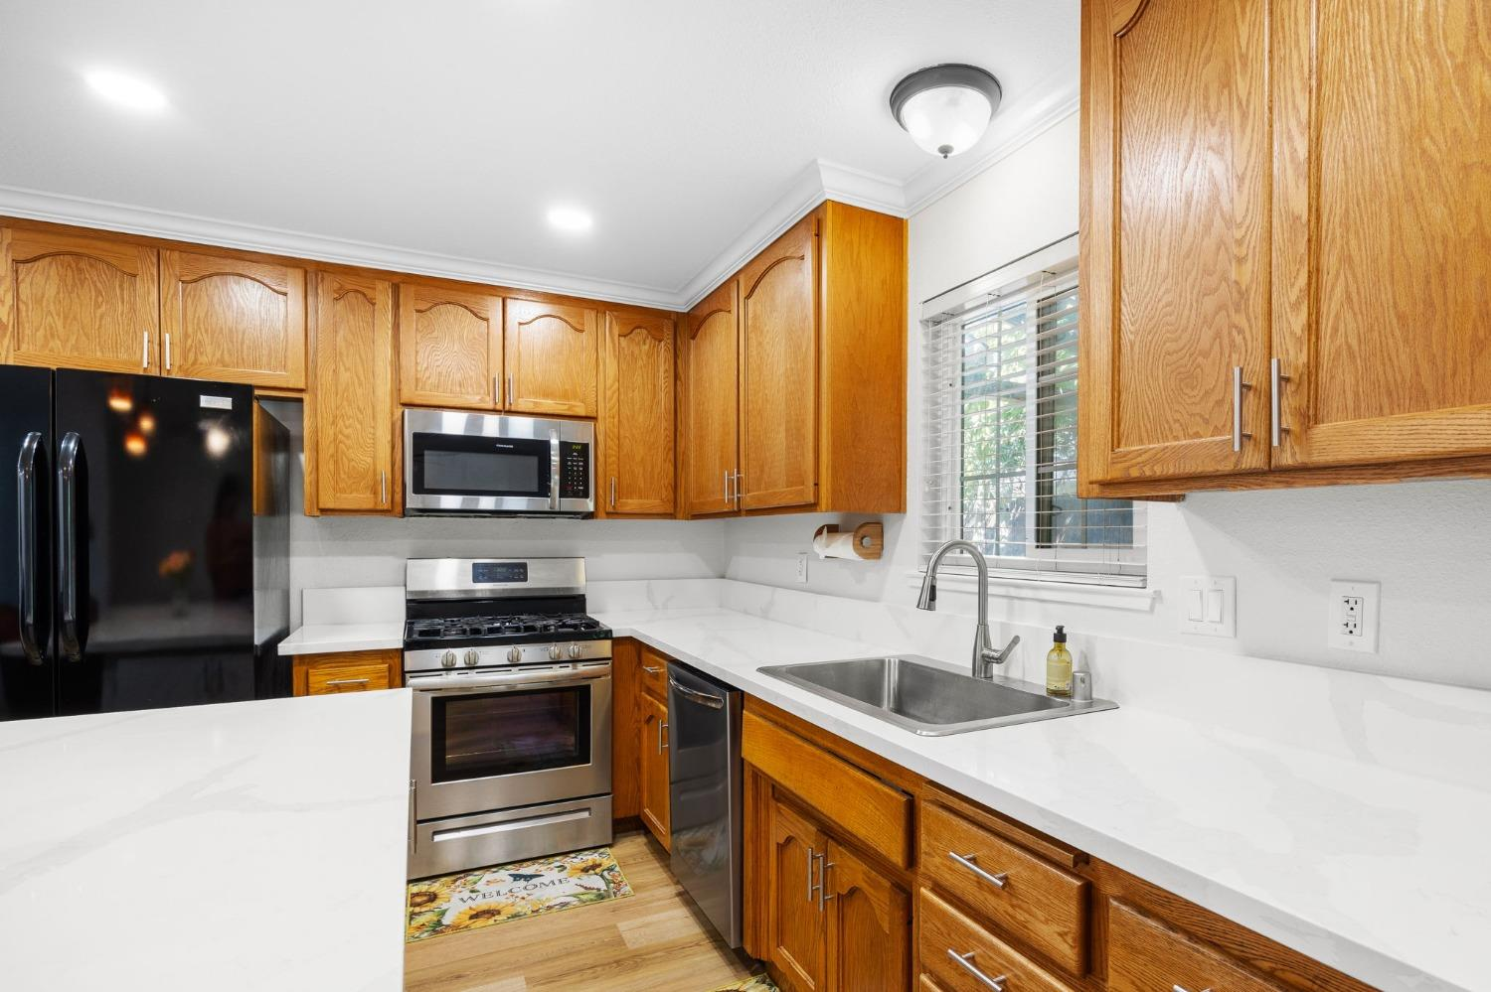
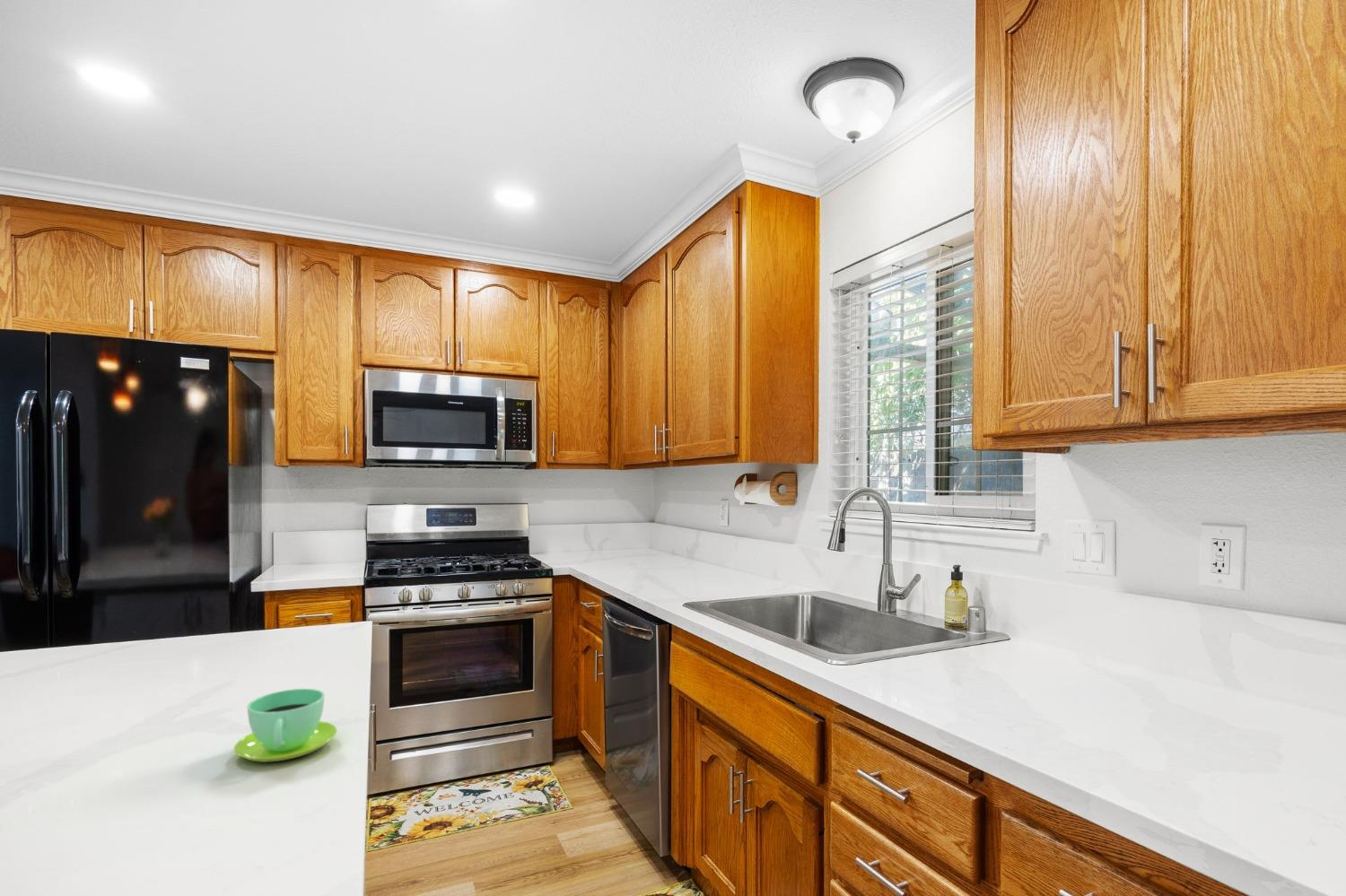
+ cup (285, 725)
